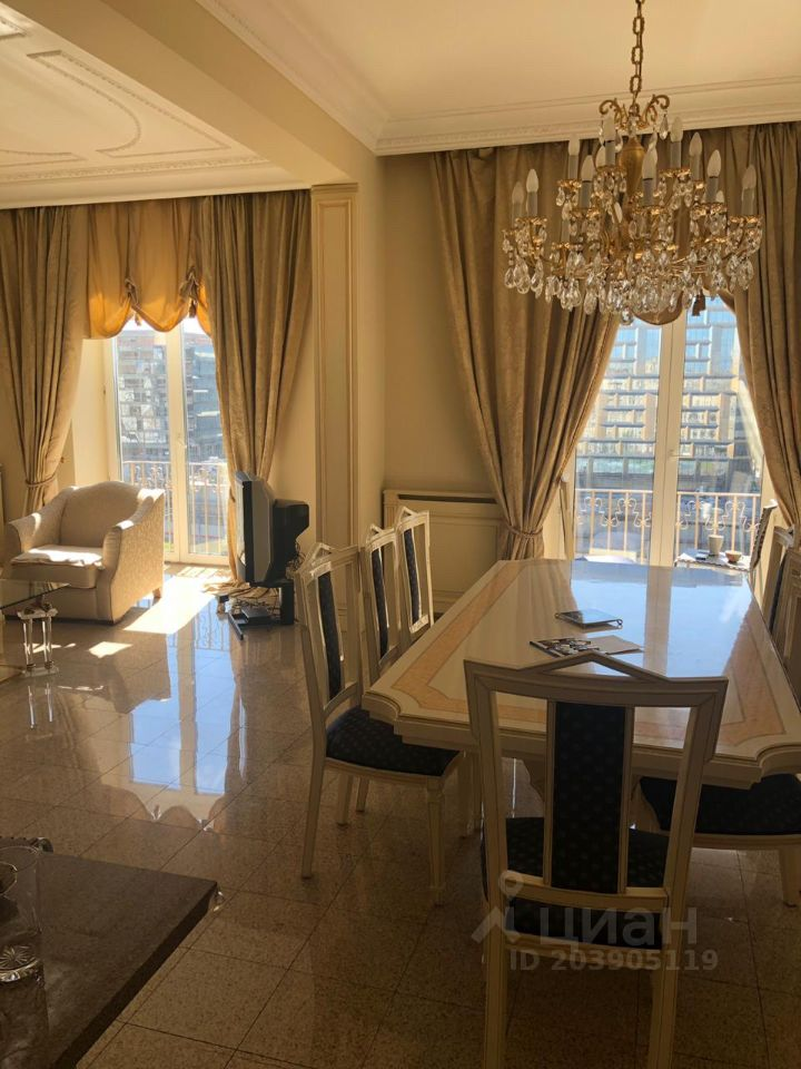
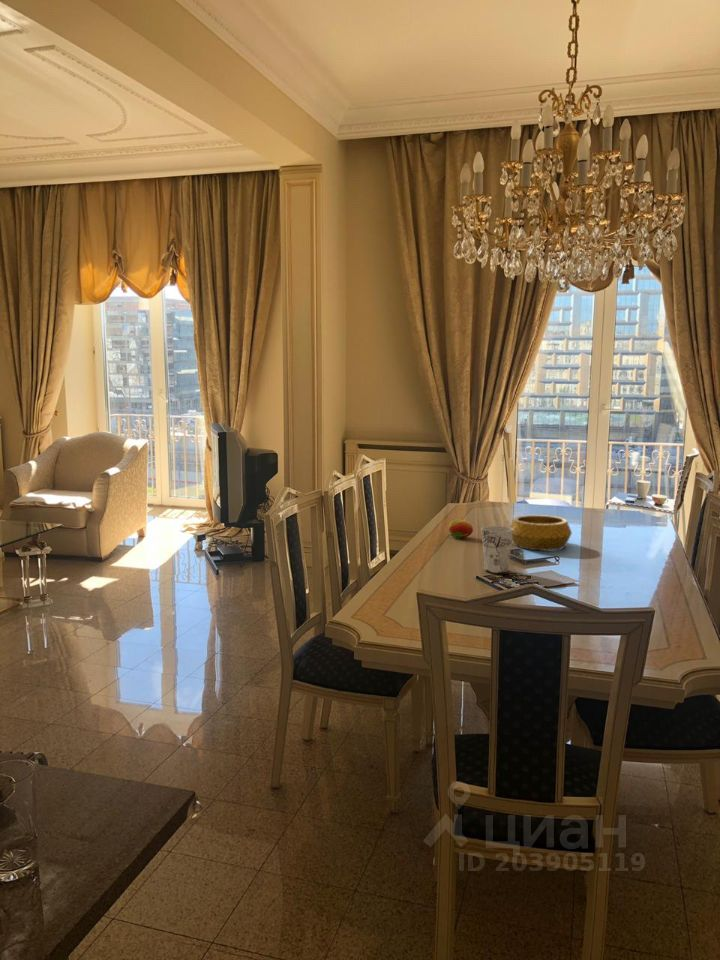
+ cup (496, 549)
+ fruit (460, 528)
+ decorative bowl (539, 532)
